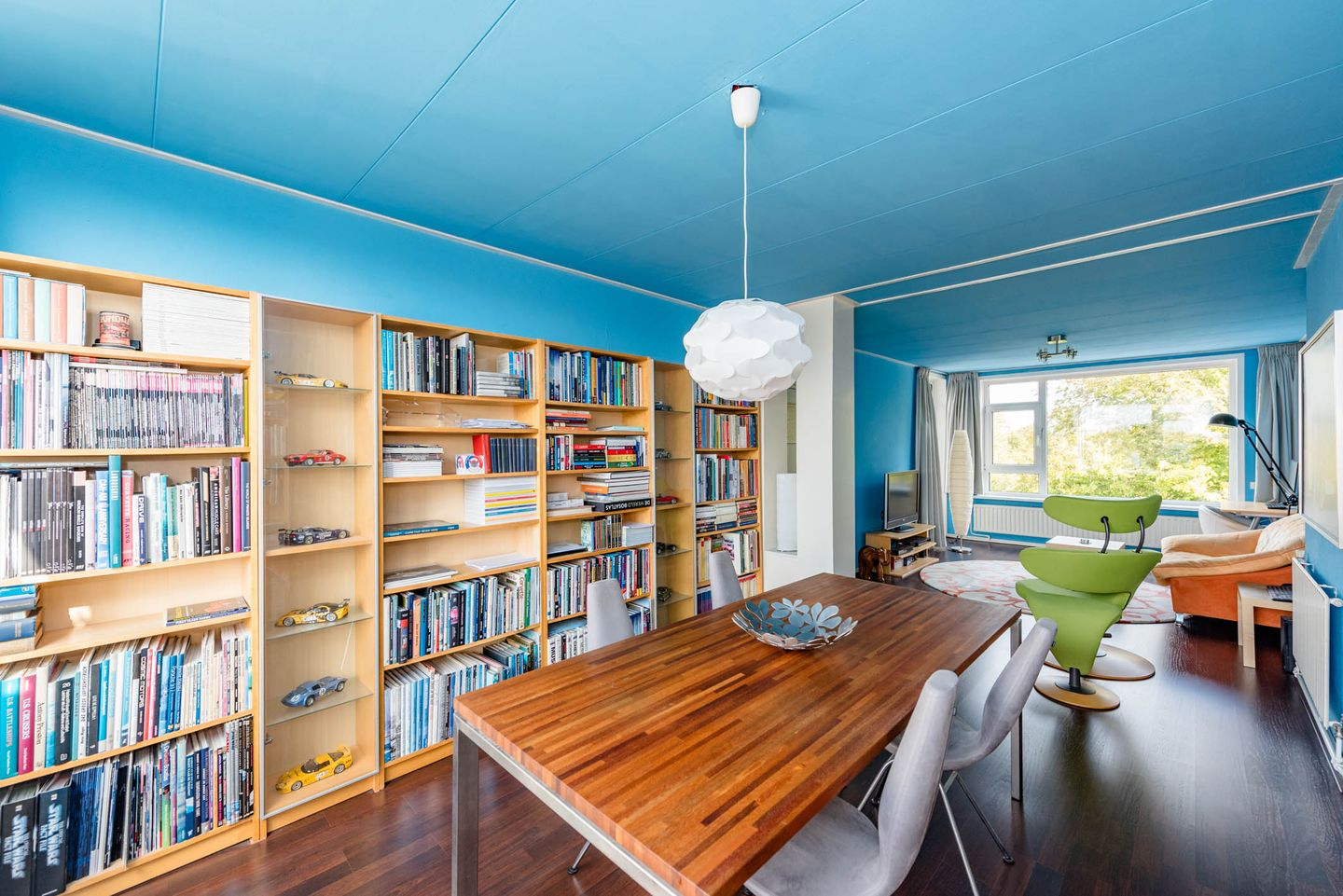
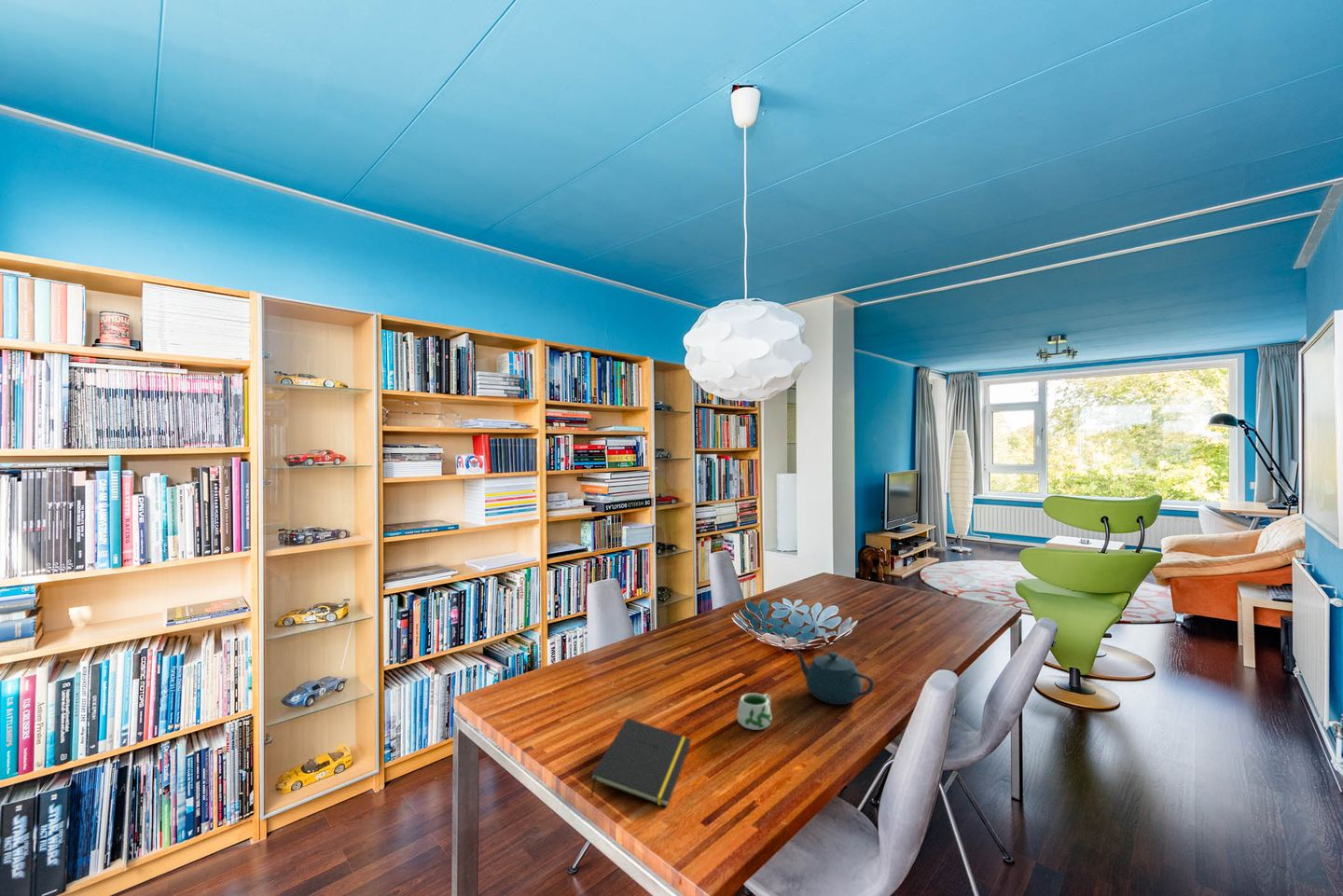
+ mug (757, 709)
+ notepad (644, 757)
+ teapot (831, 673)
